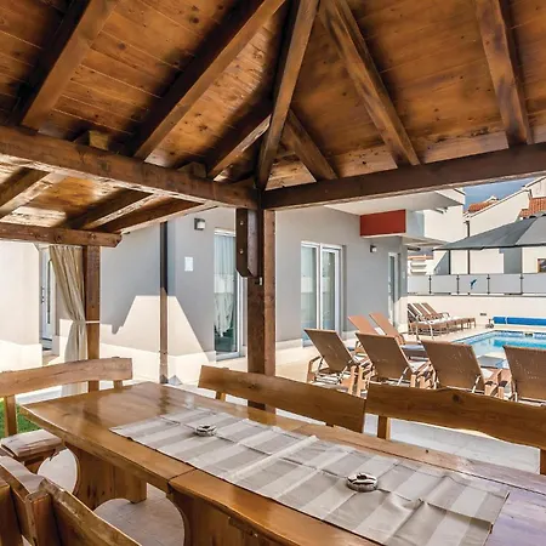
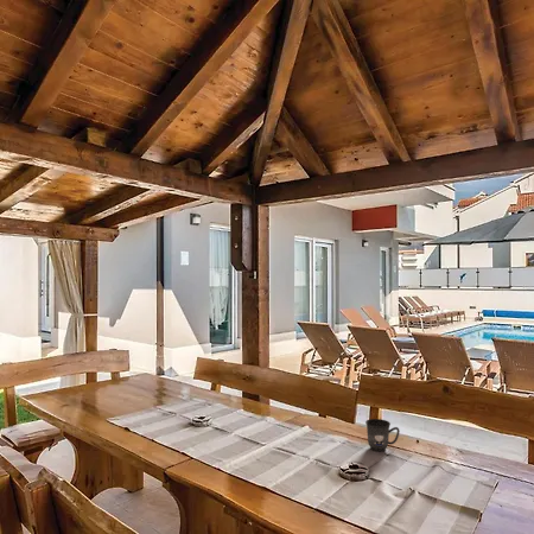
+ mug (382, 436)
